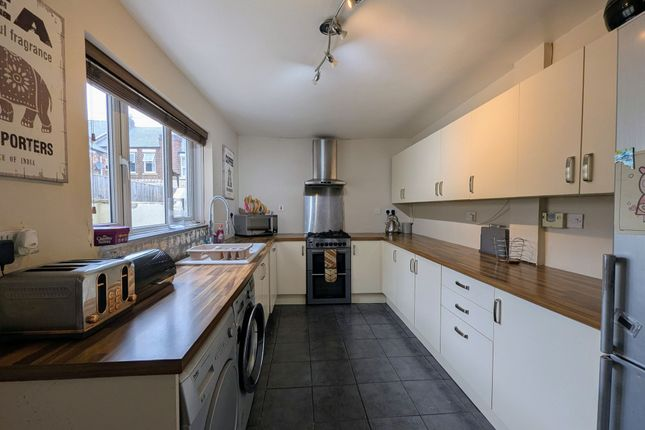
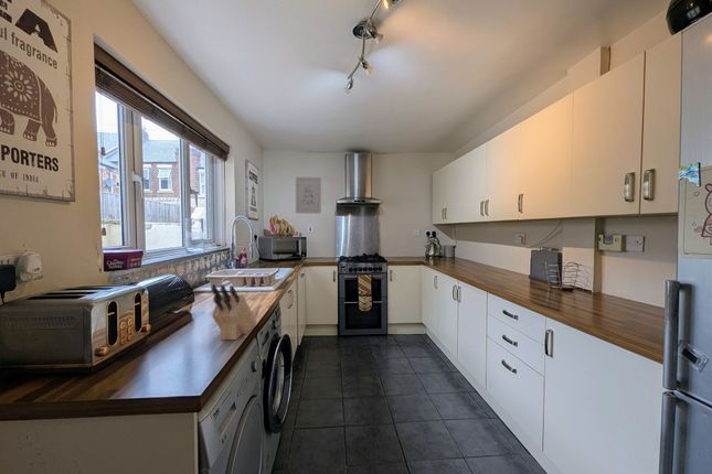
+ wall art (308, 195)
+ knife block (234, 306)
